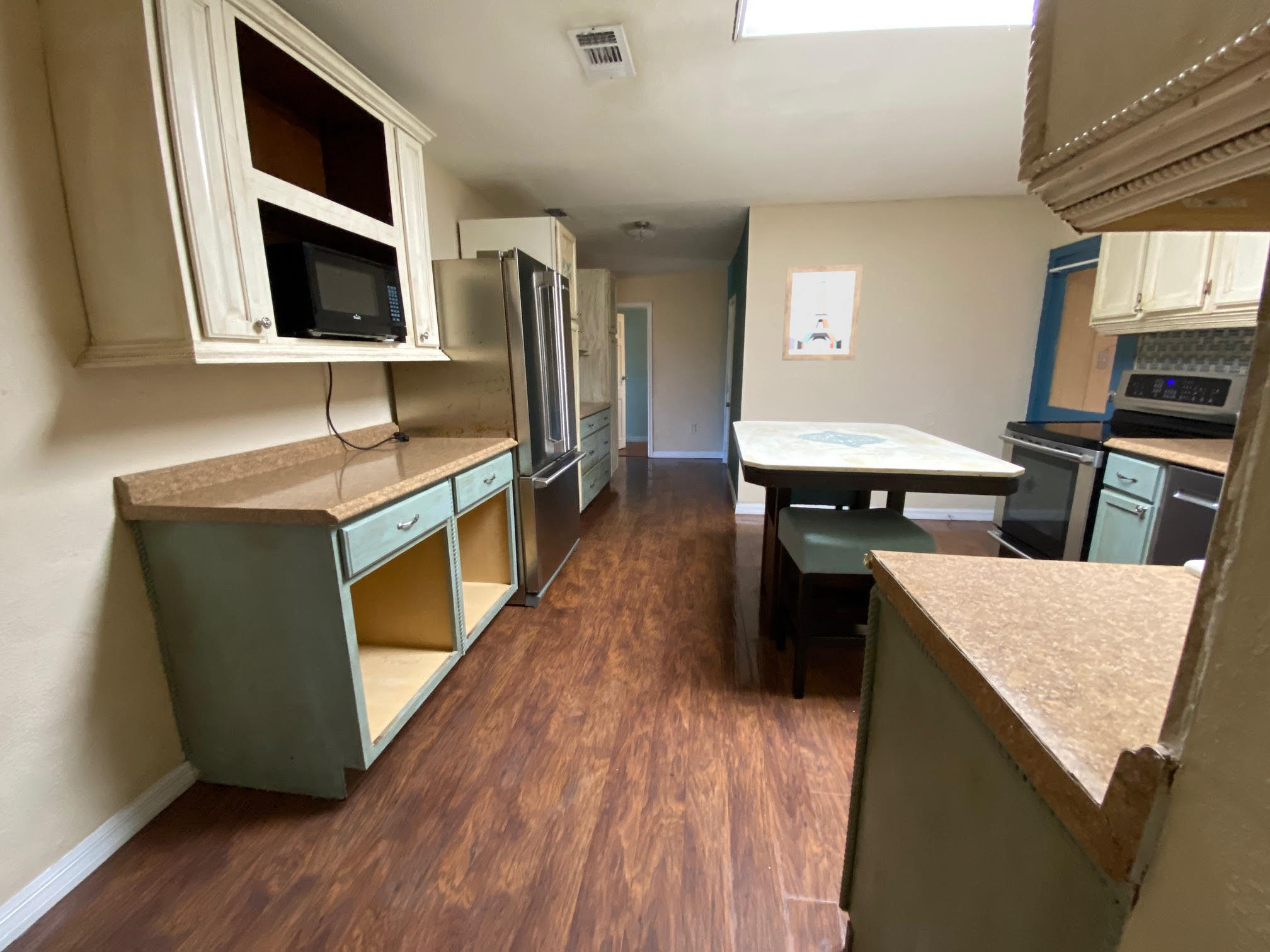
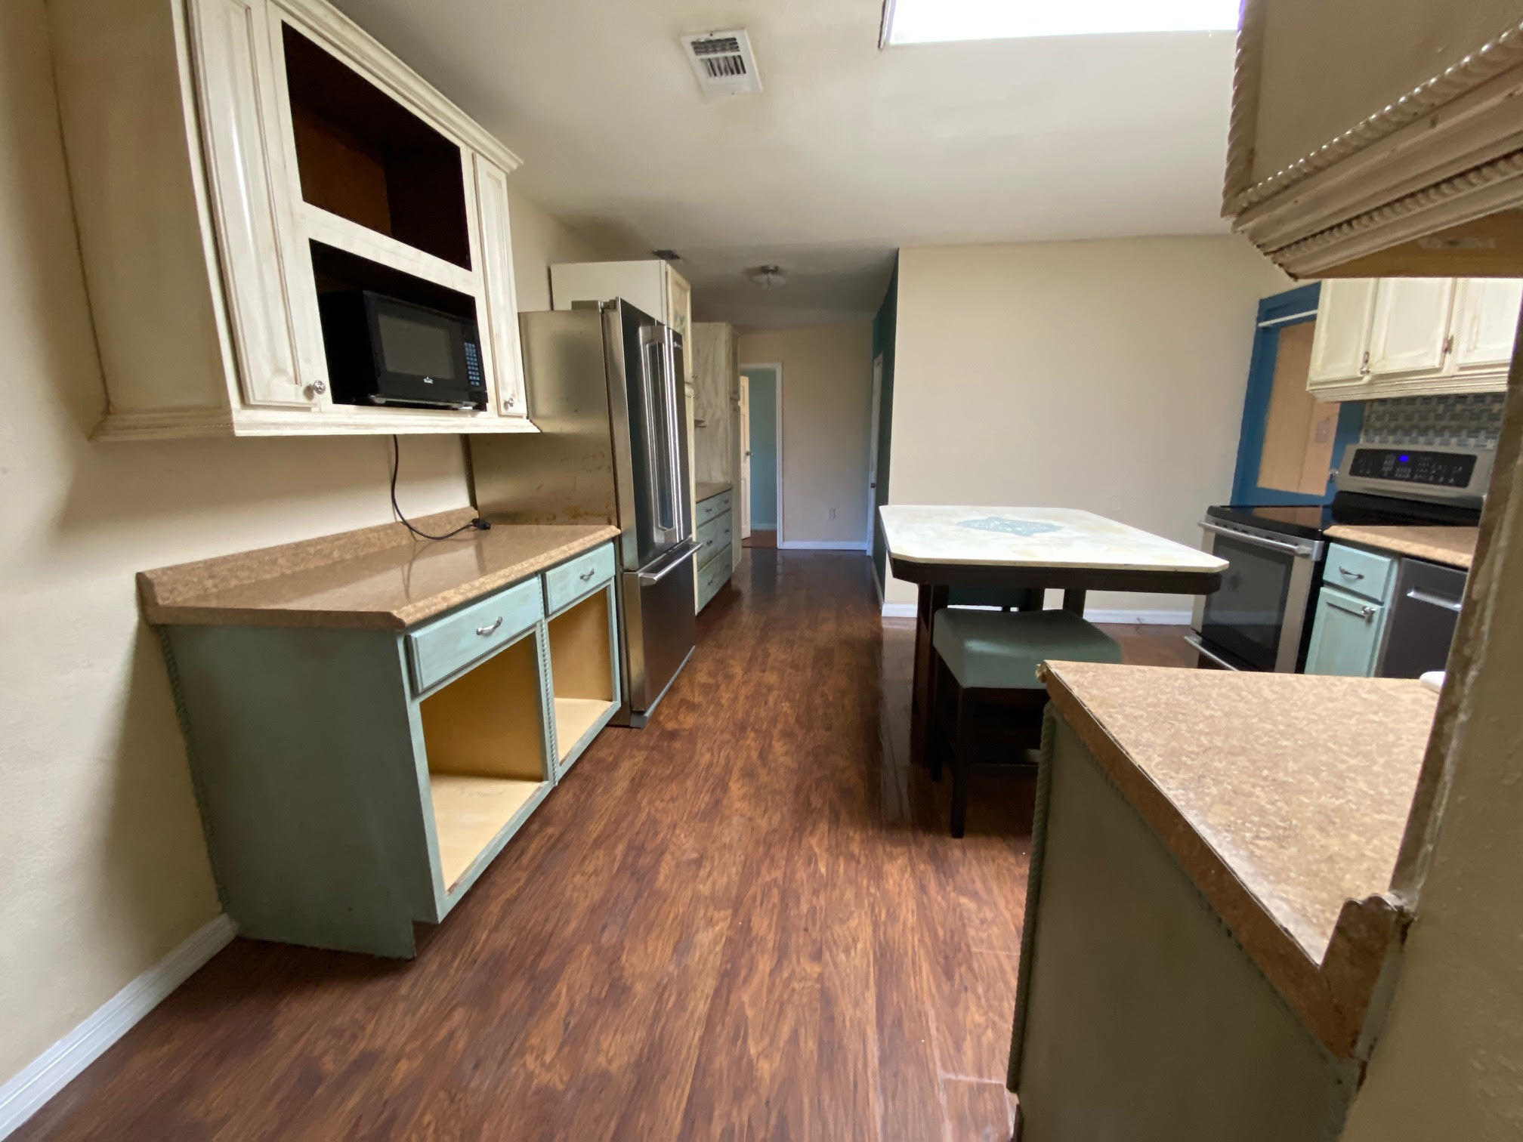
- wall art (821, 314)
